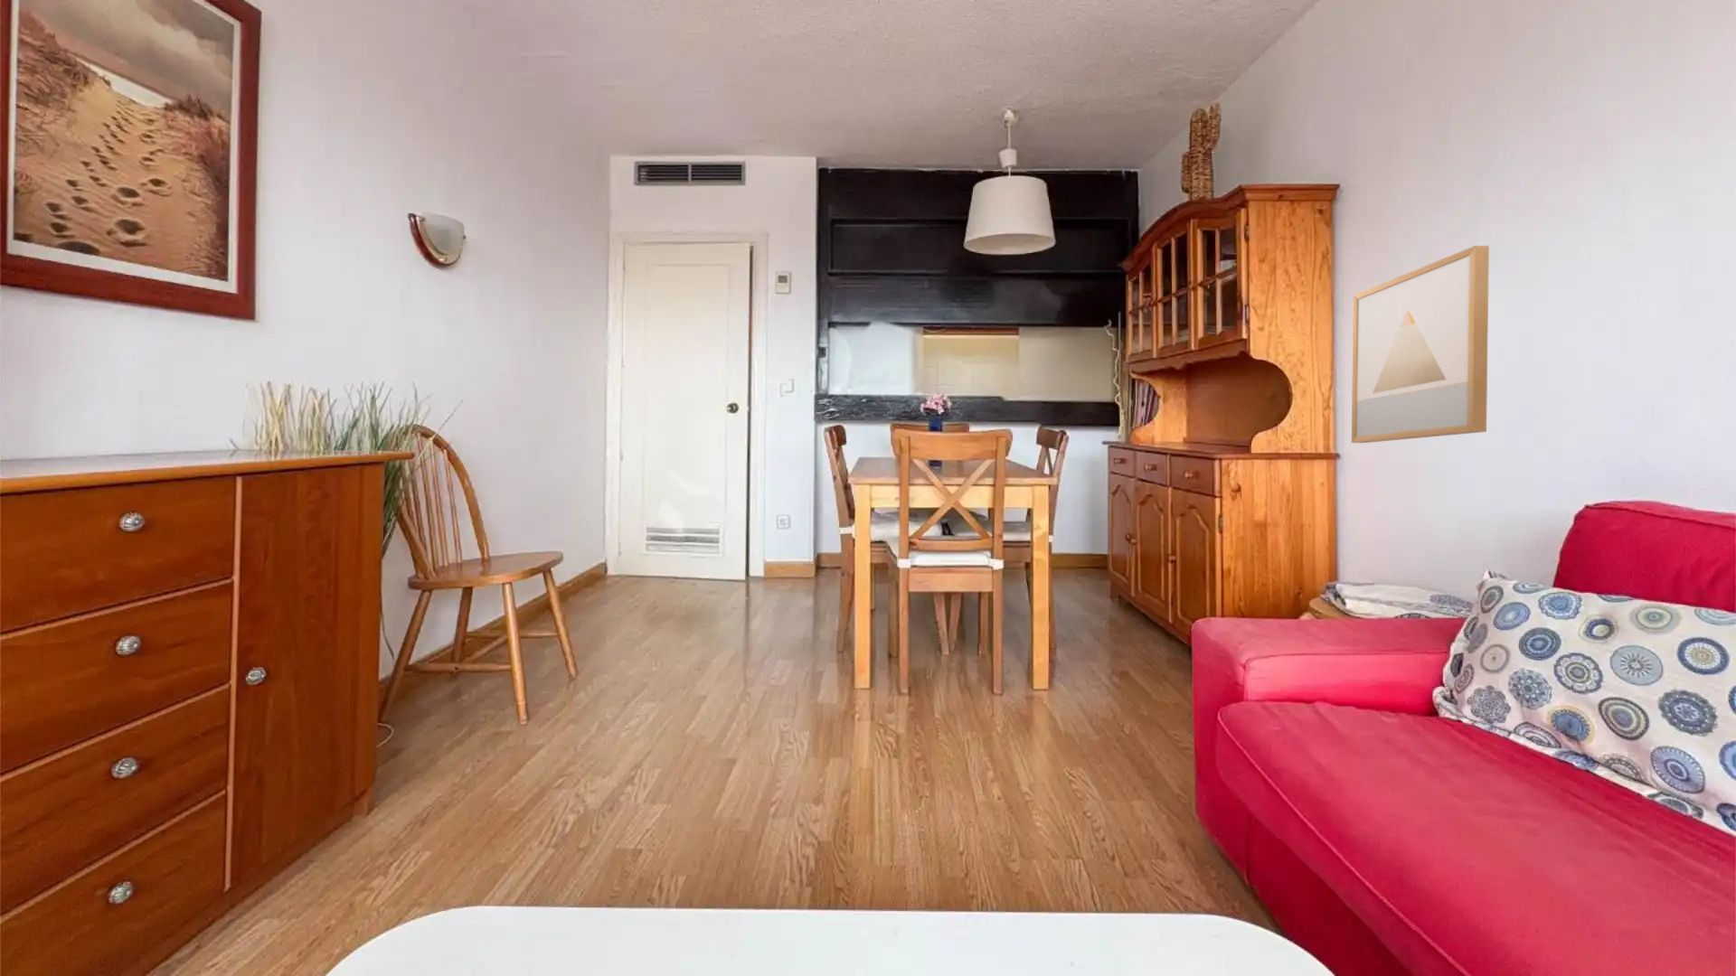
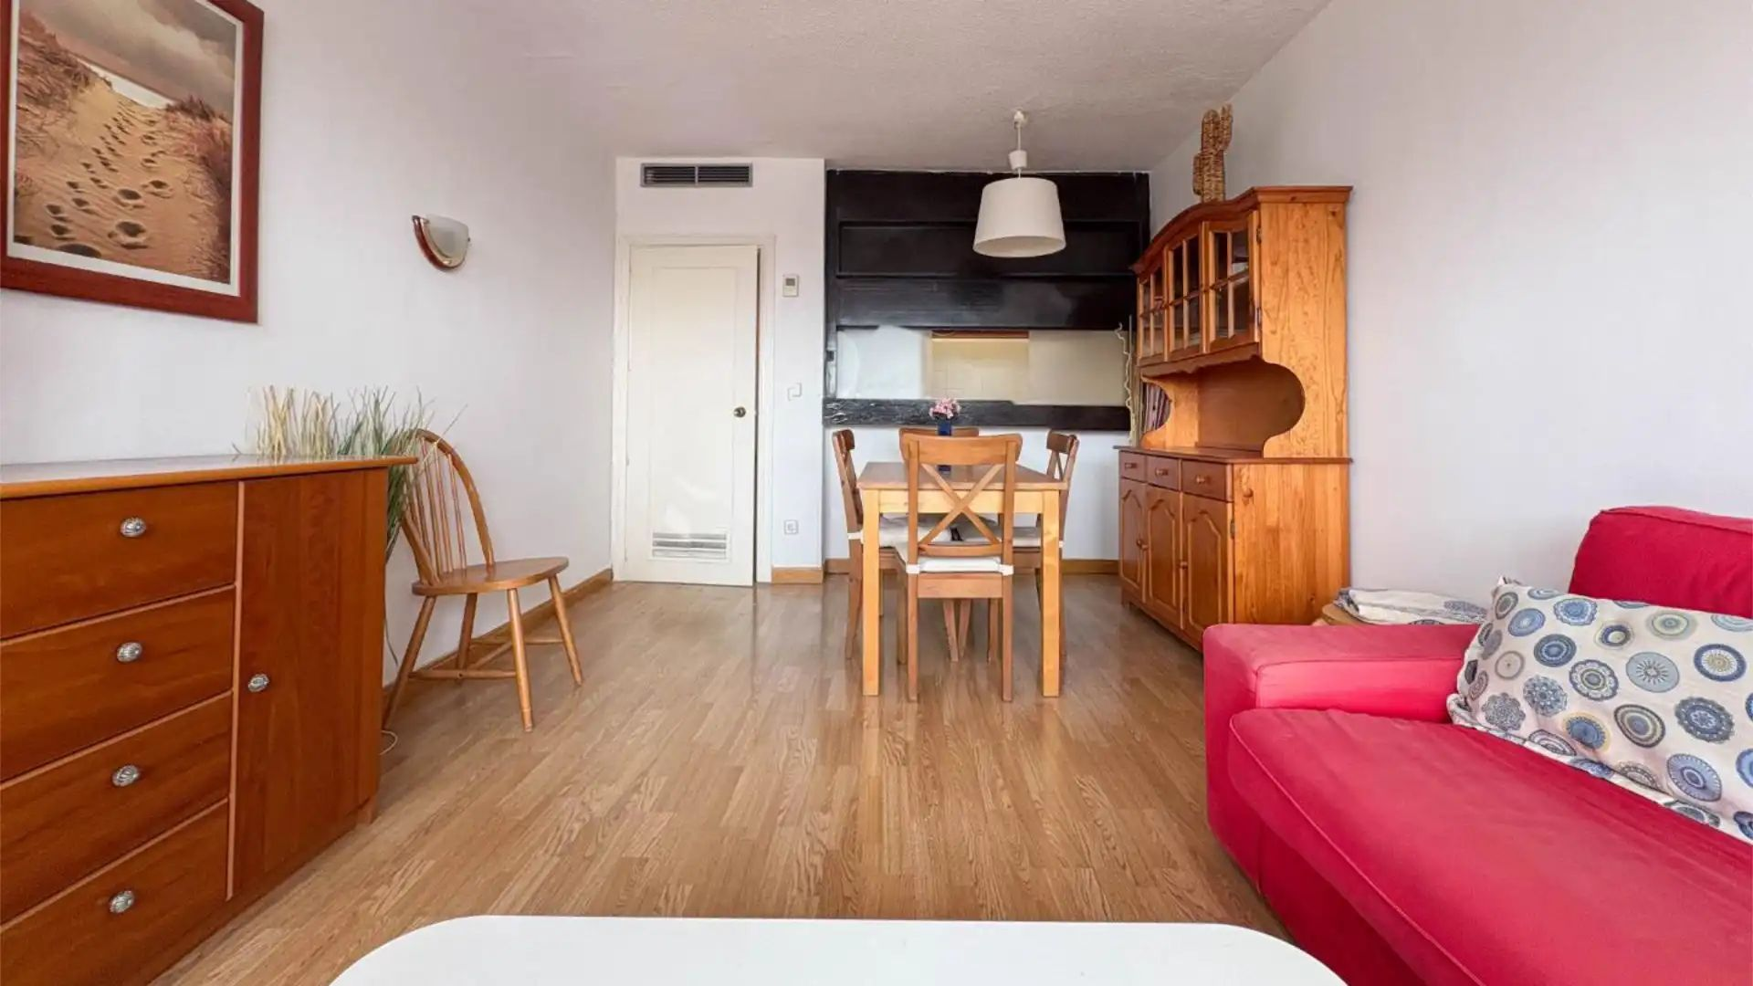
- wall art (1412, 355)
